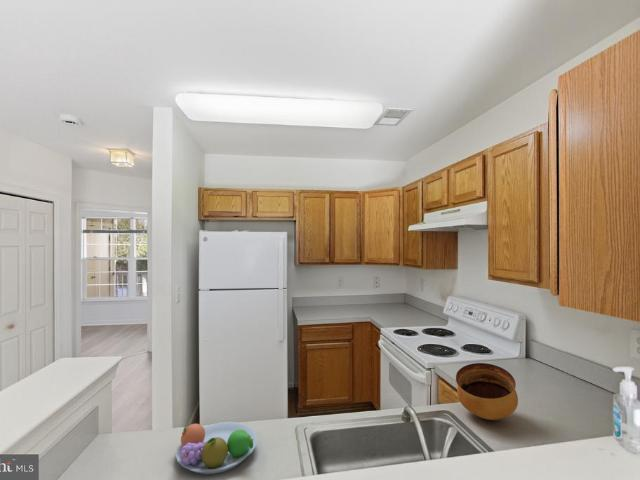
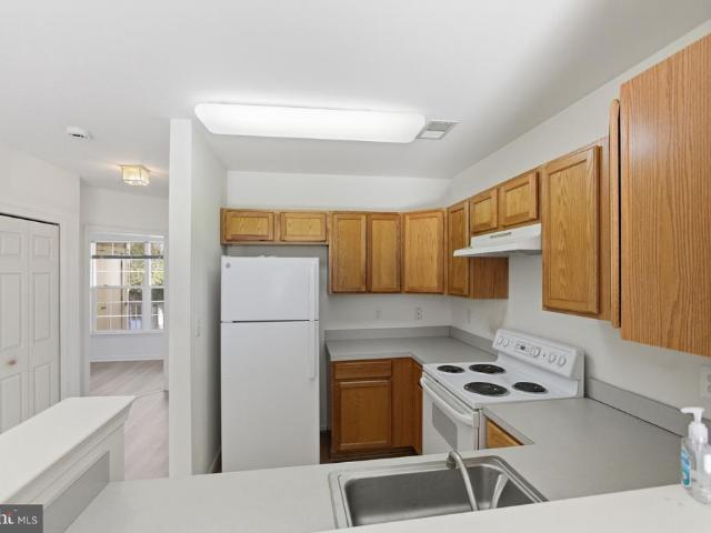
- fruit bowl (219, 437)
- bowl (485, 393)
